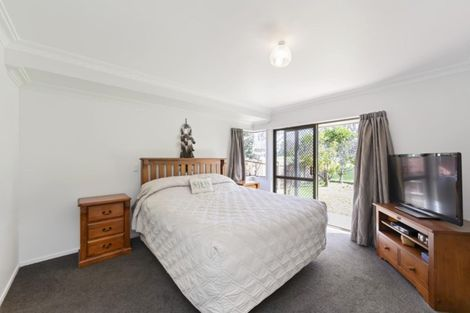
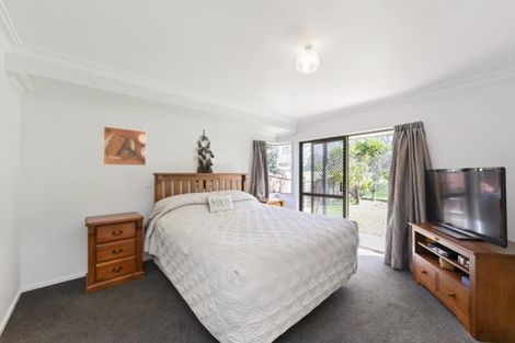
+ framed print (125, 147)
